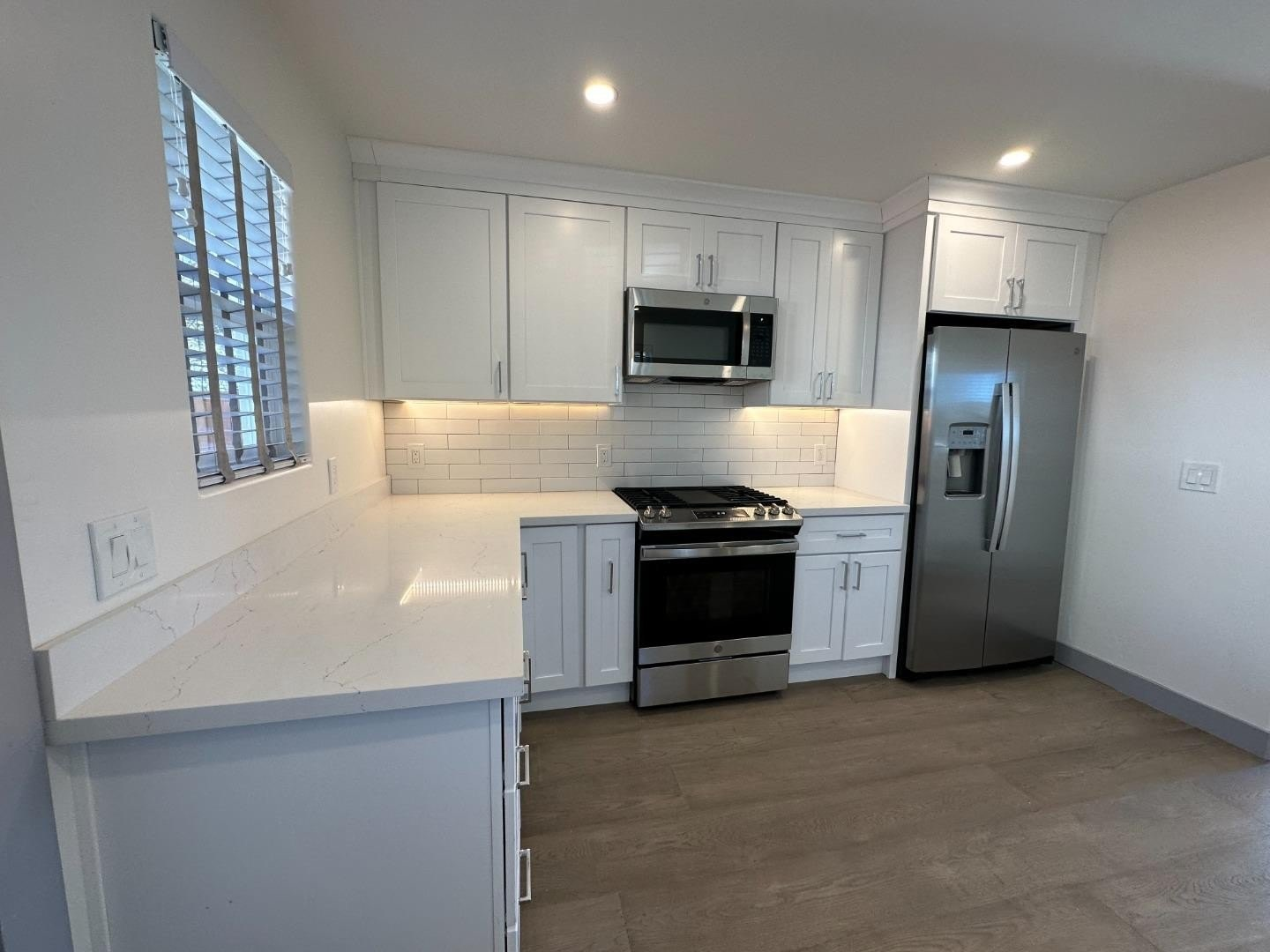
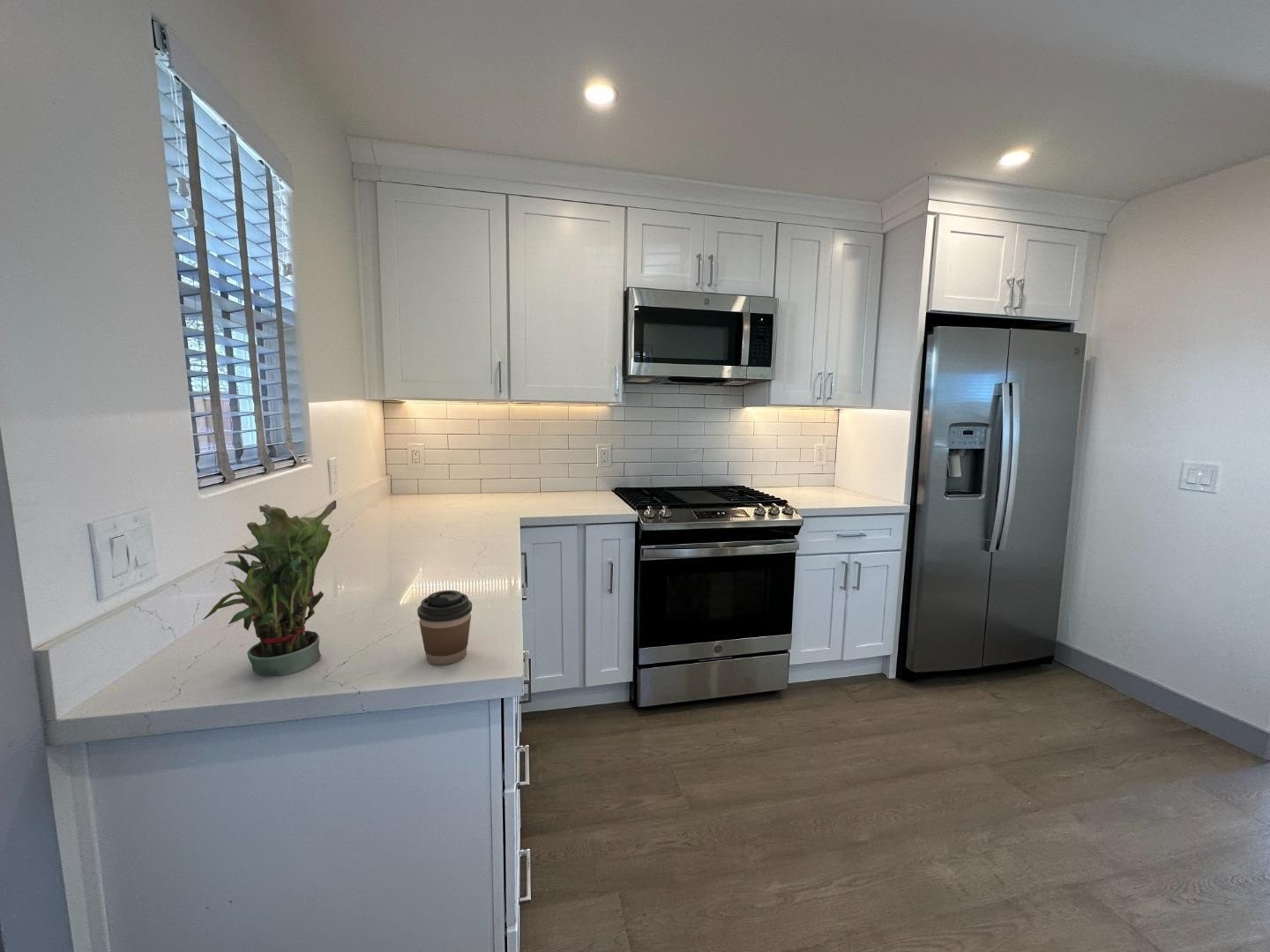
+ potted plant (274, 584)
+ coffee cup (445, 623)
